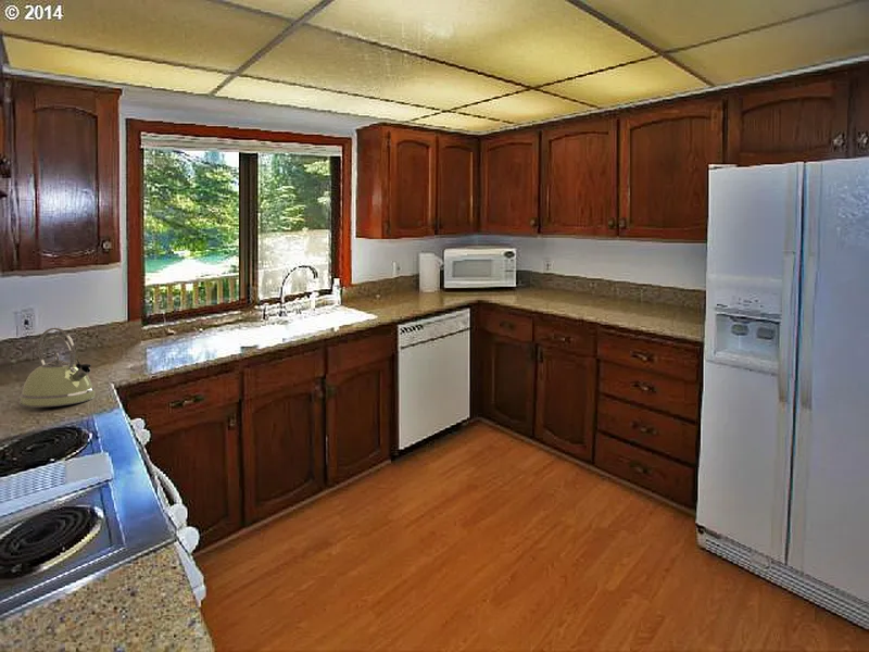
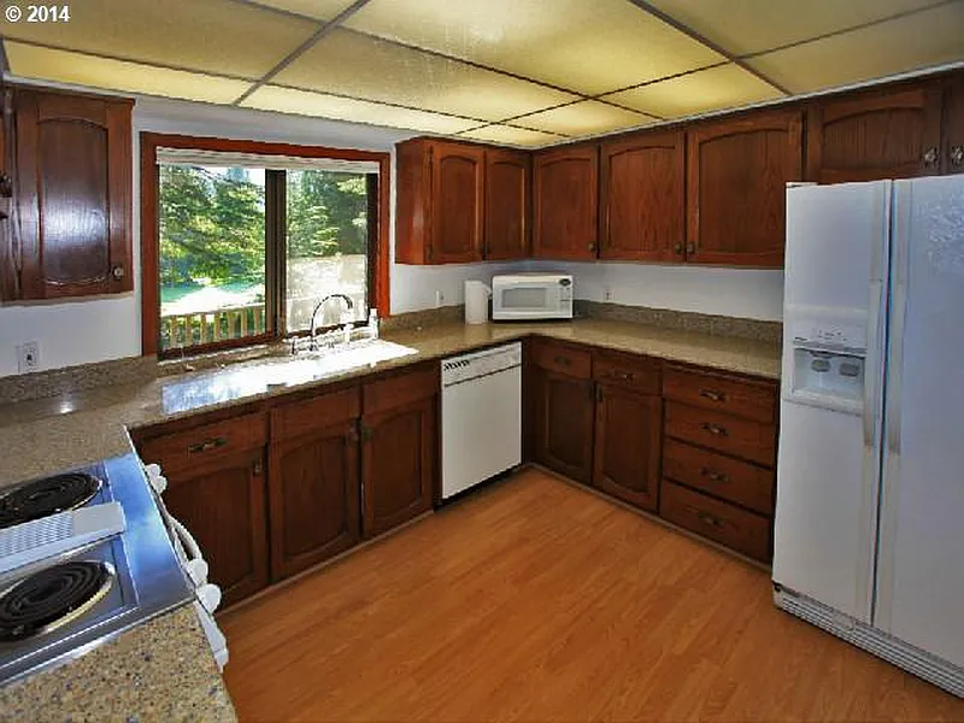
- kettle (60, 364)
